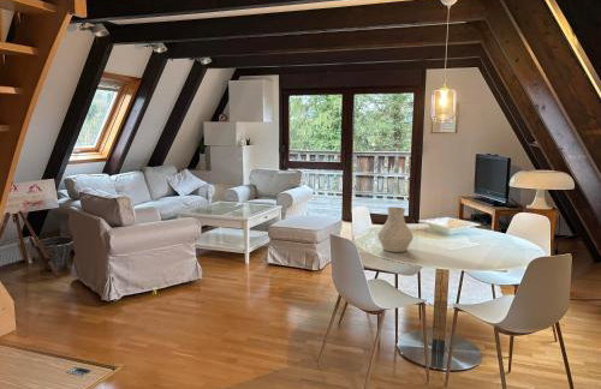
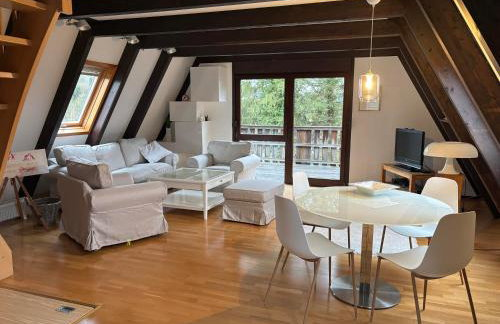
- vase (395, 228)
